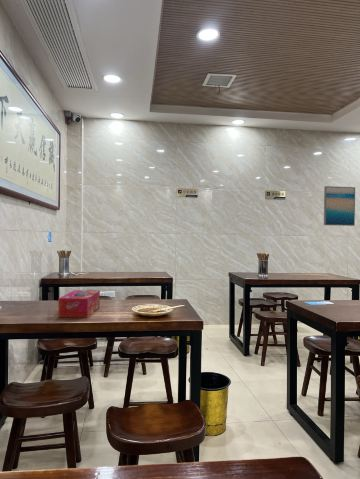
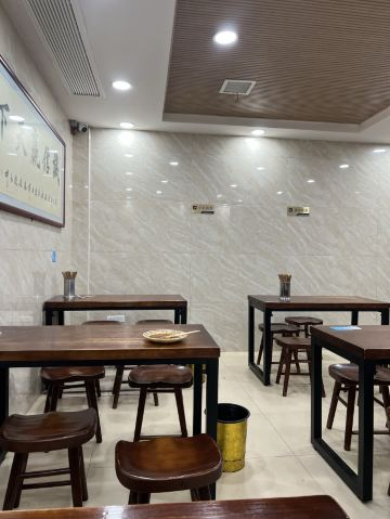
- wall art (339, 206)
- tissue box (80, 302)
